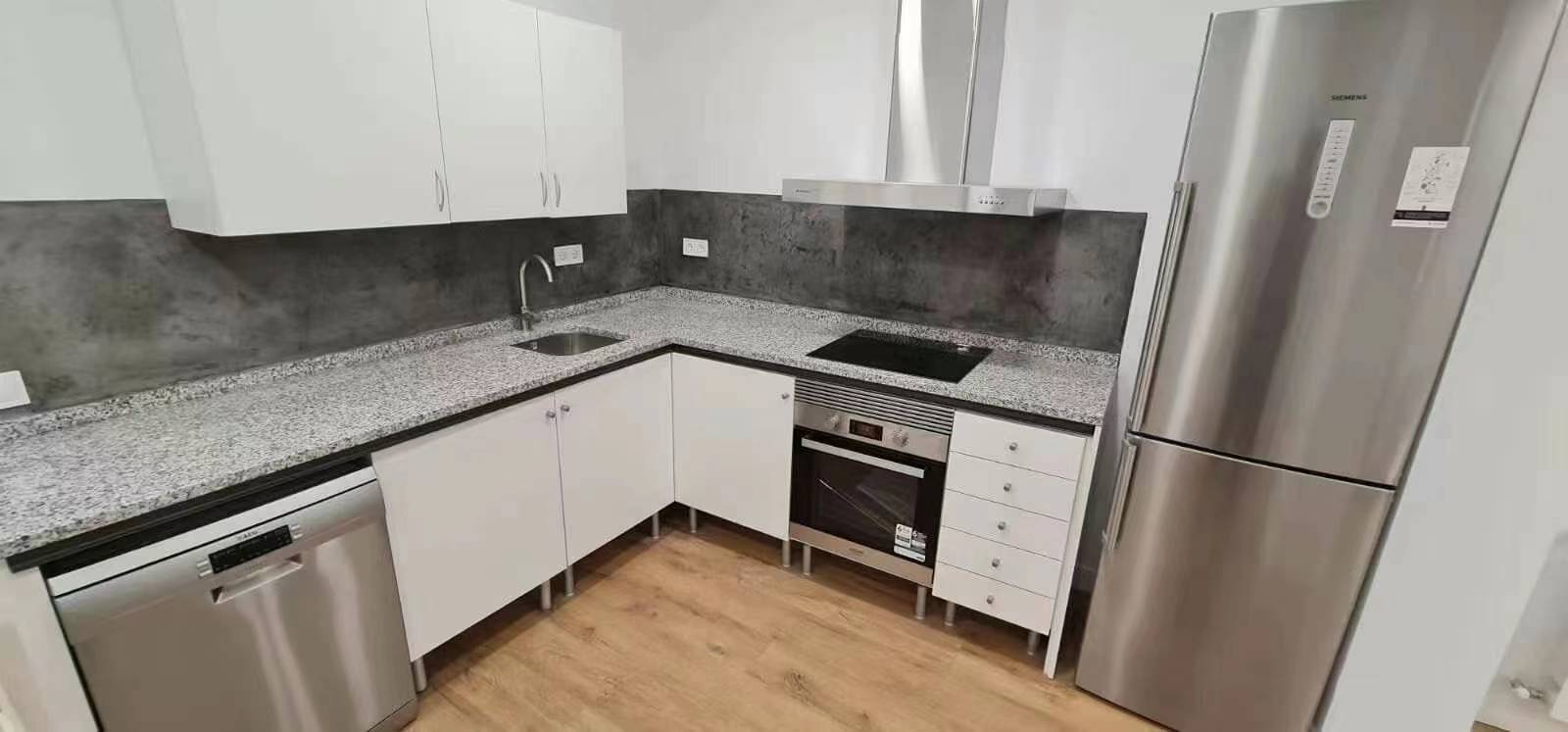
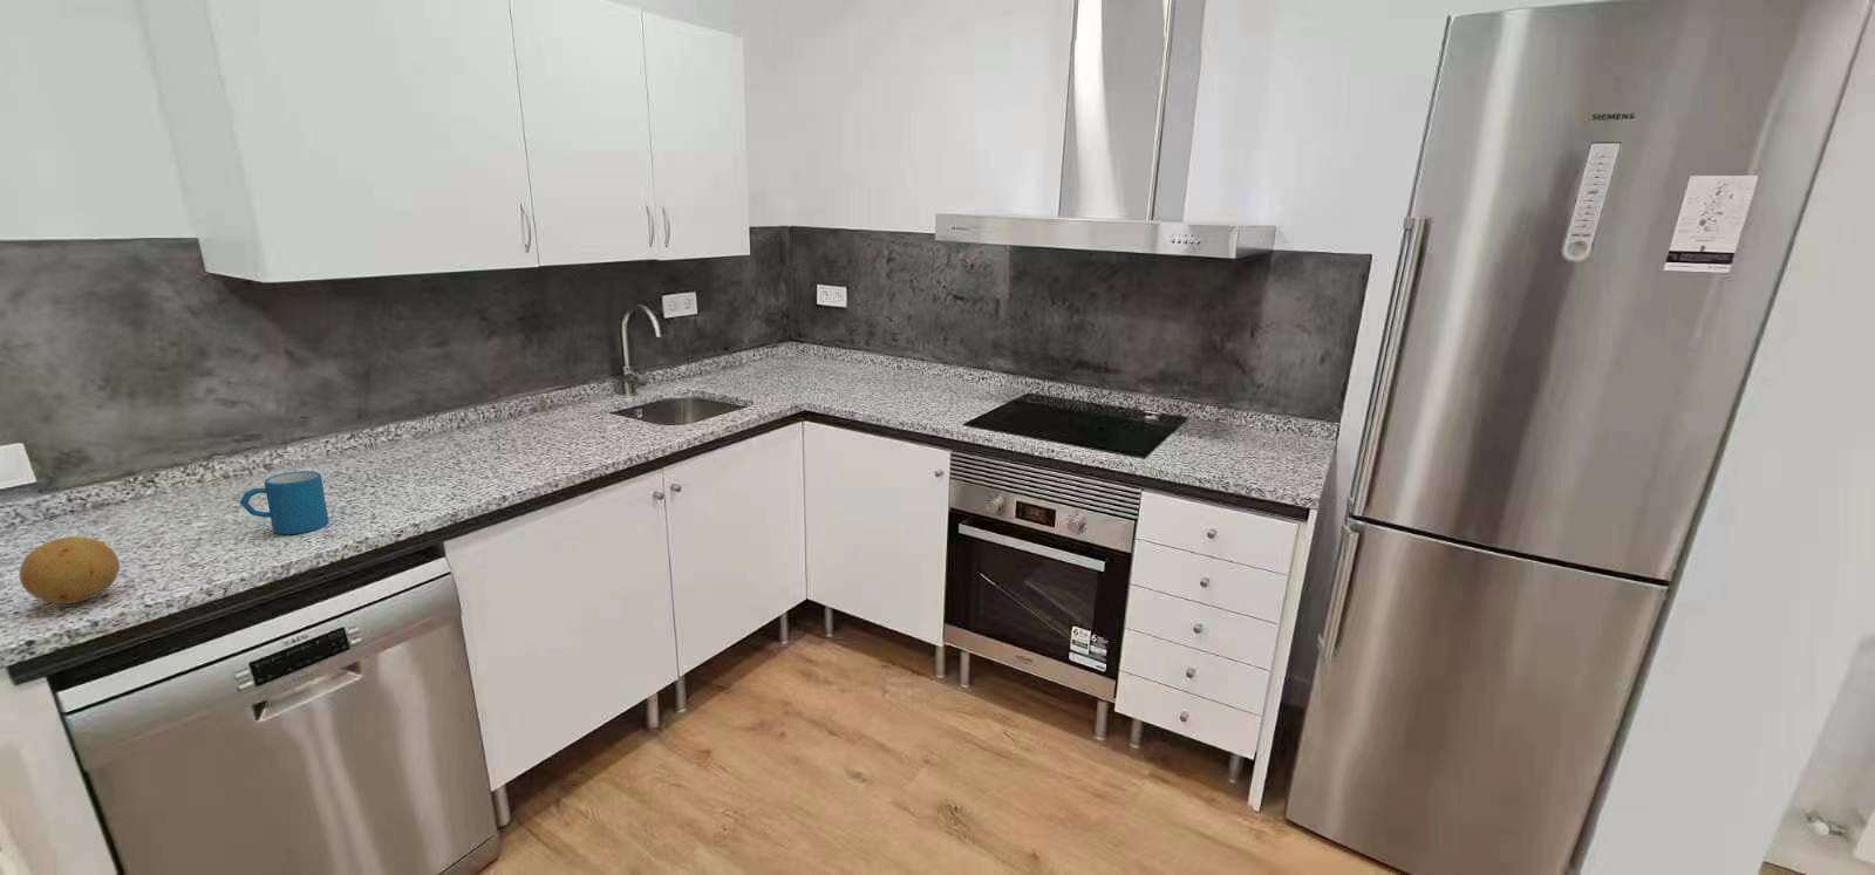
+ mug (283, 503)
+ fruit (71, 569)
